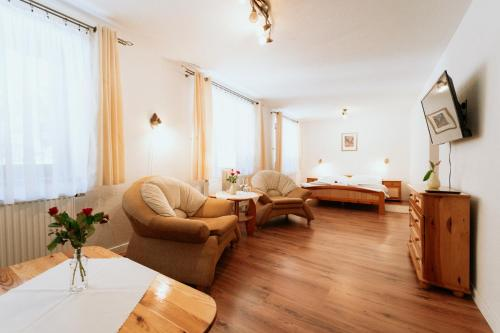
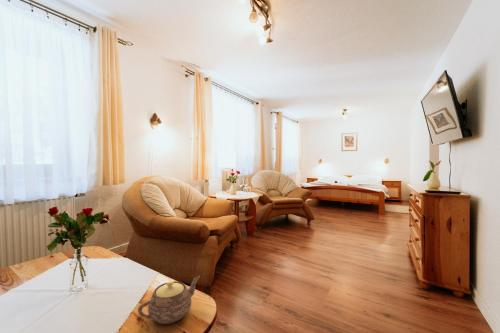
+ teapot (172, 297)
